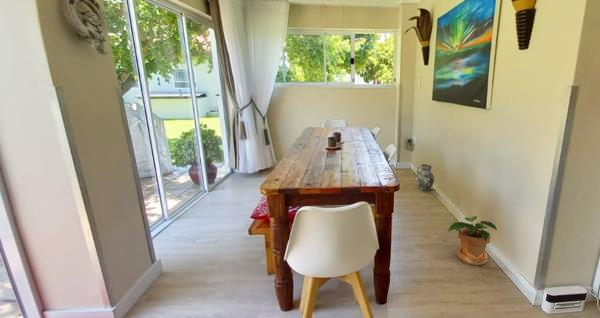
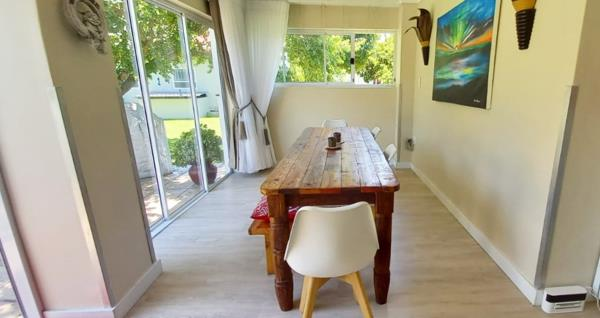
- potted plant (468, 238)
- ceramic jug (425, 177)
